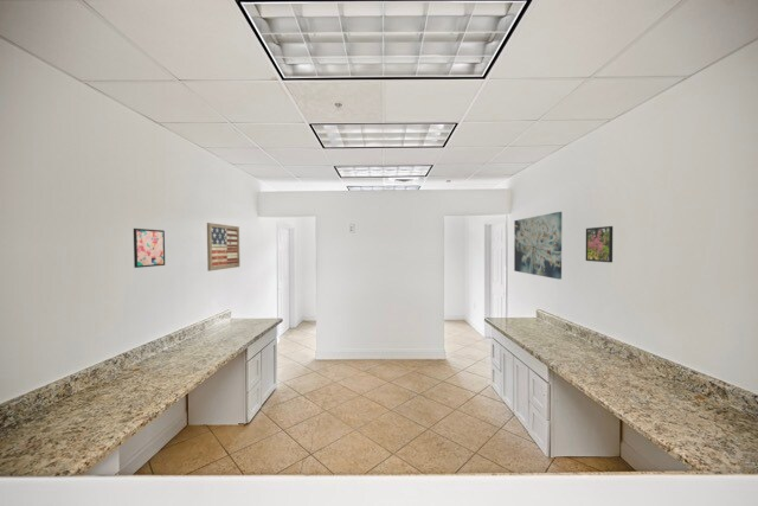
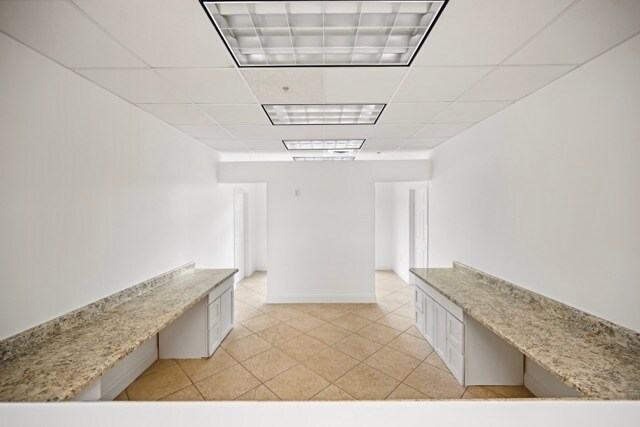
- wall art (149, 248)
- wall art (534, 245)
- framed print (598, 244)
- wall art (224, 246)
